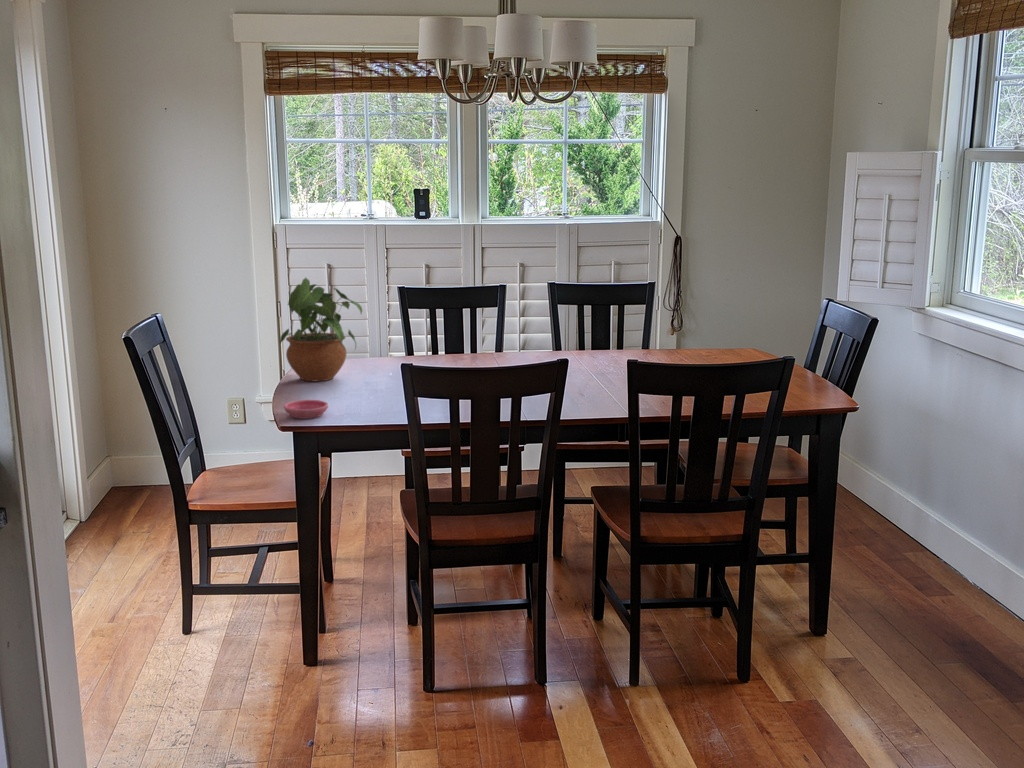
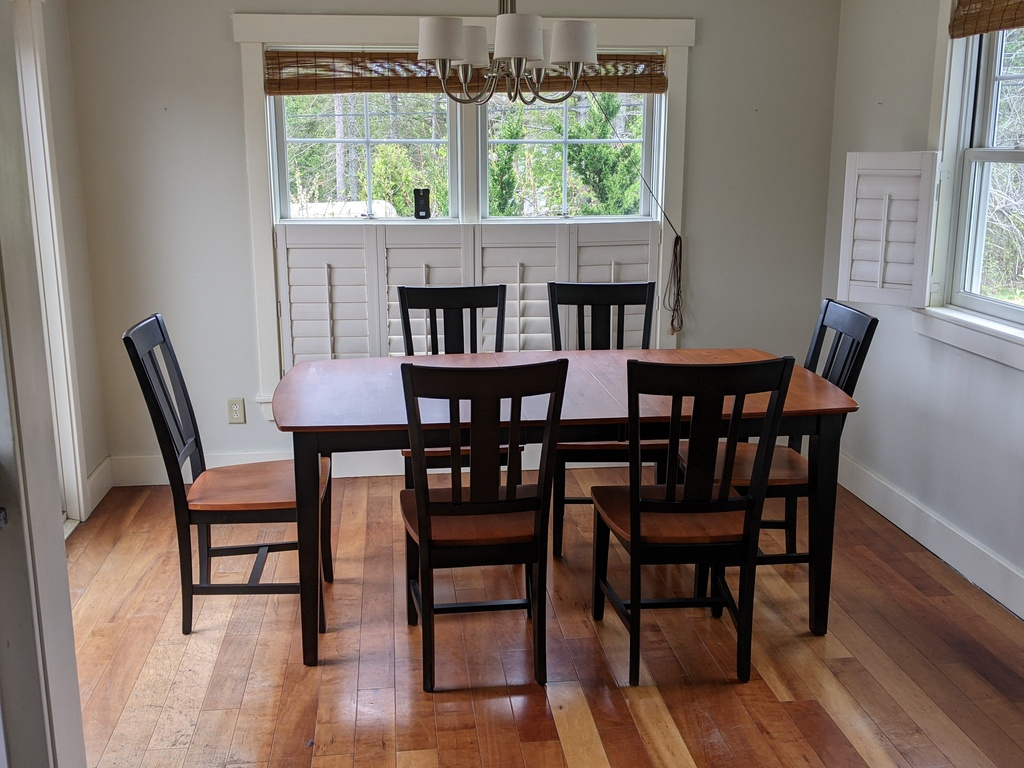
- saucer (306, 409)
- potted plant (314, 328)
